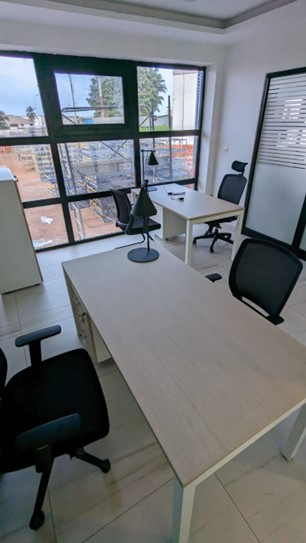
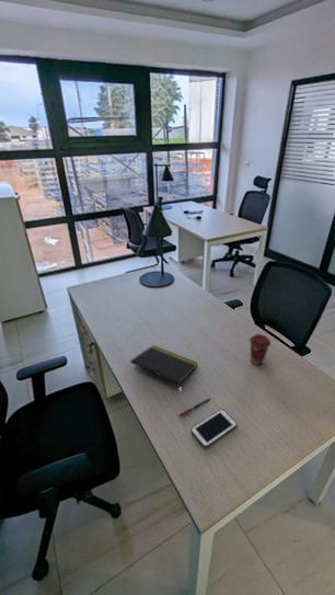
+ pen (195, 407)
+ notepad (164, 363)
+ coffee cup (258, 350)
+ cell phone (213, 426)
